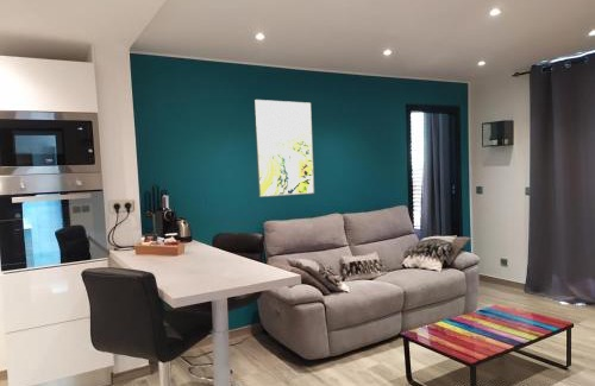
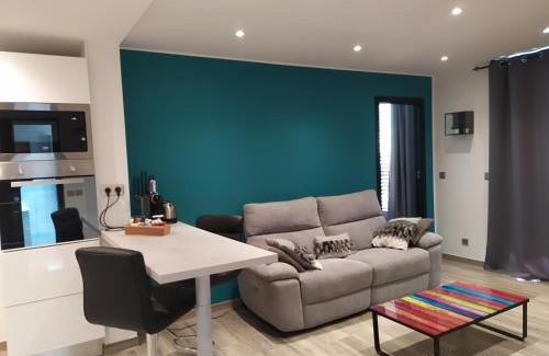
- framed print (286, 148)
